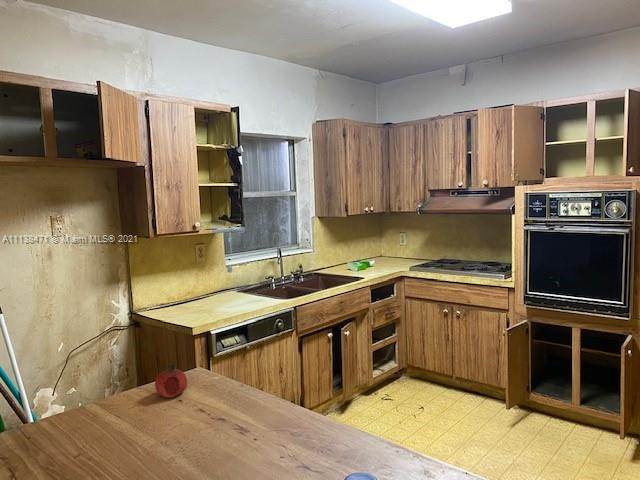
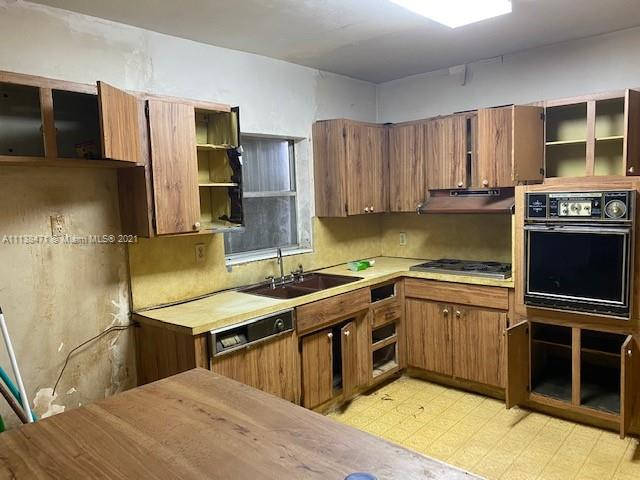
- fruit (171, 378)
